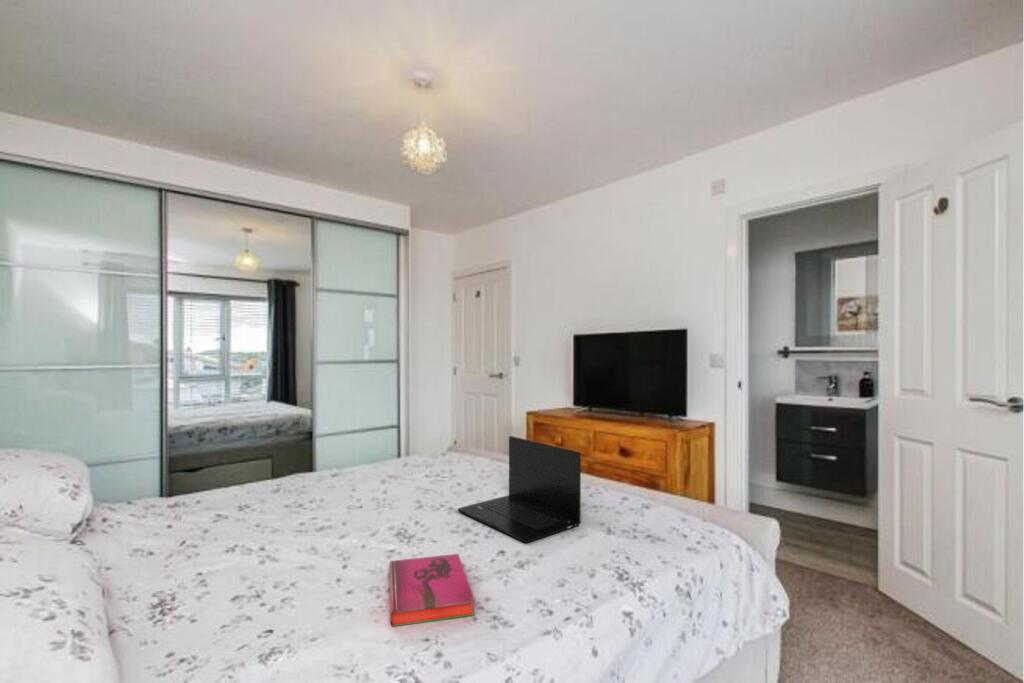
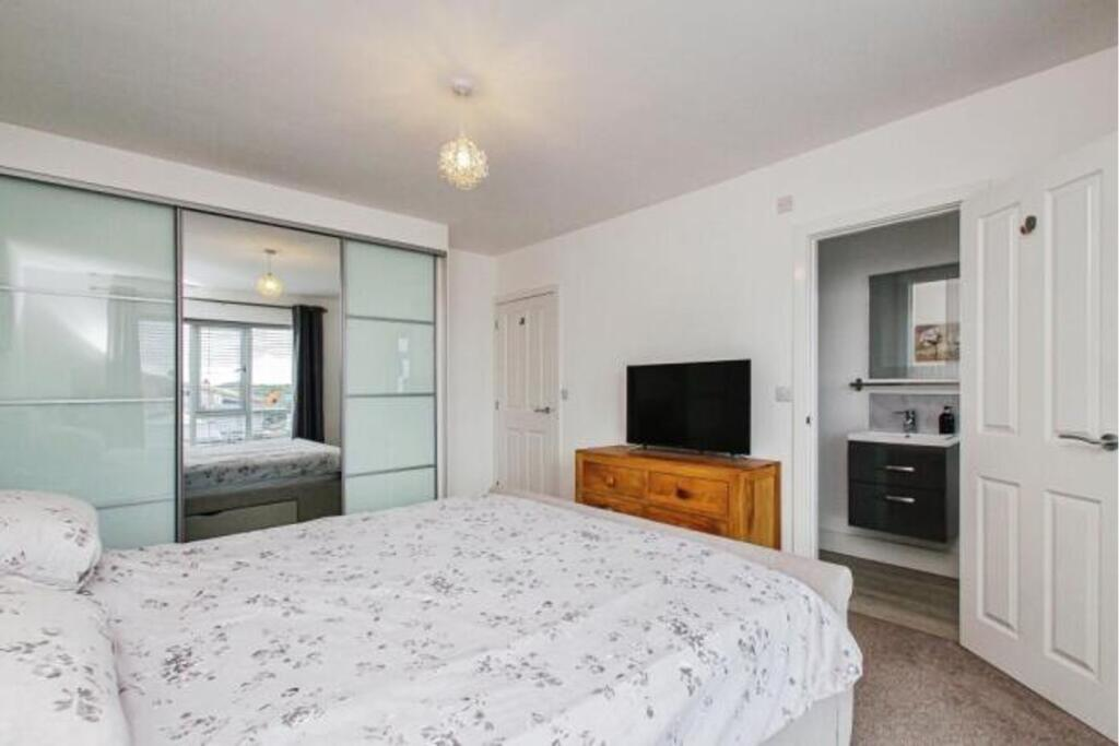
- laptop (516, 482)
- hardback book (428, 586)
